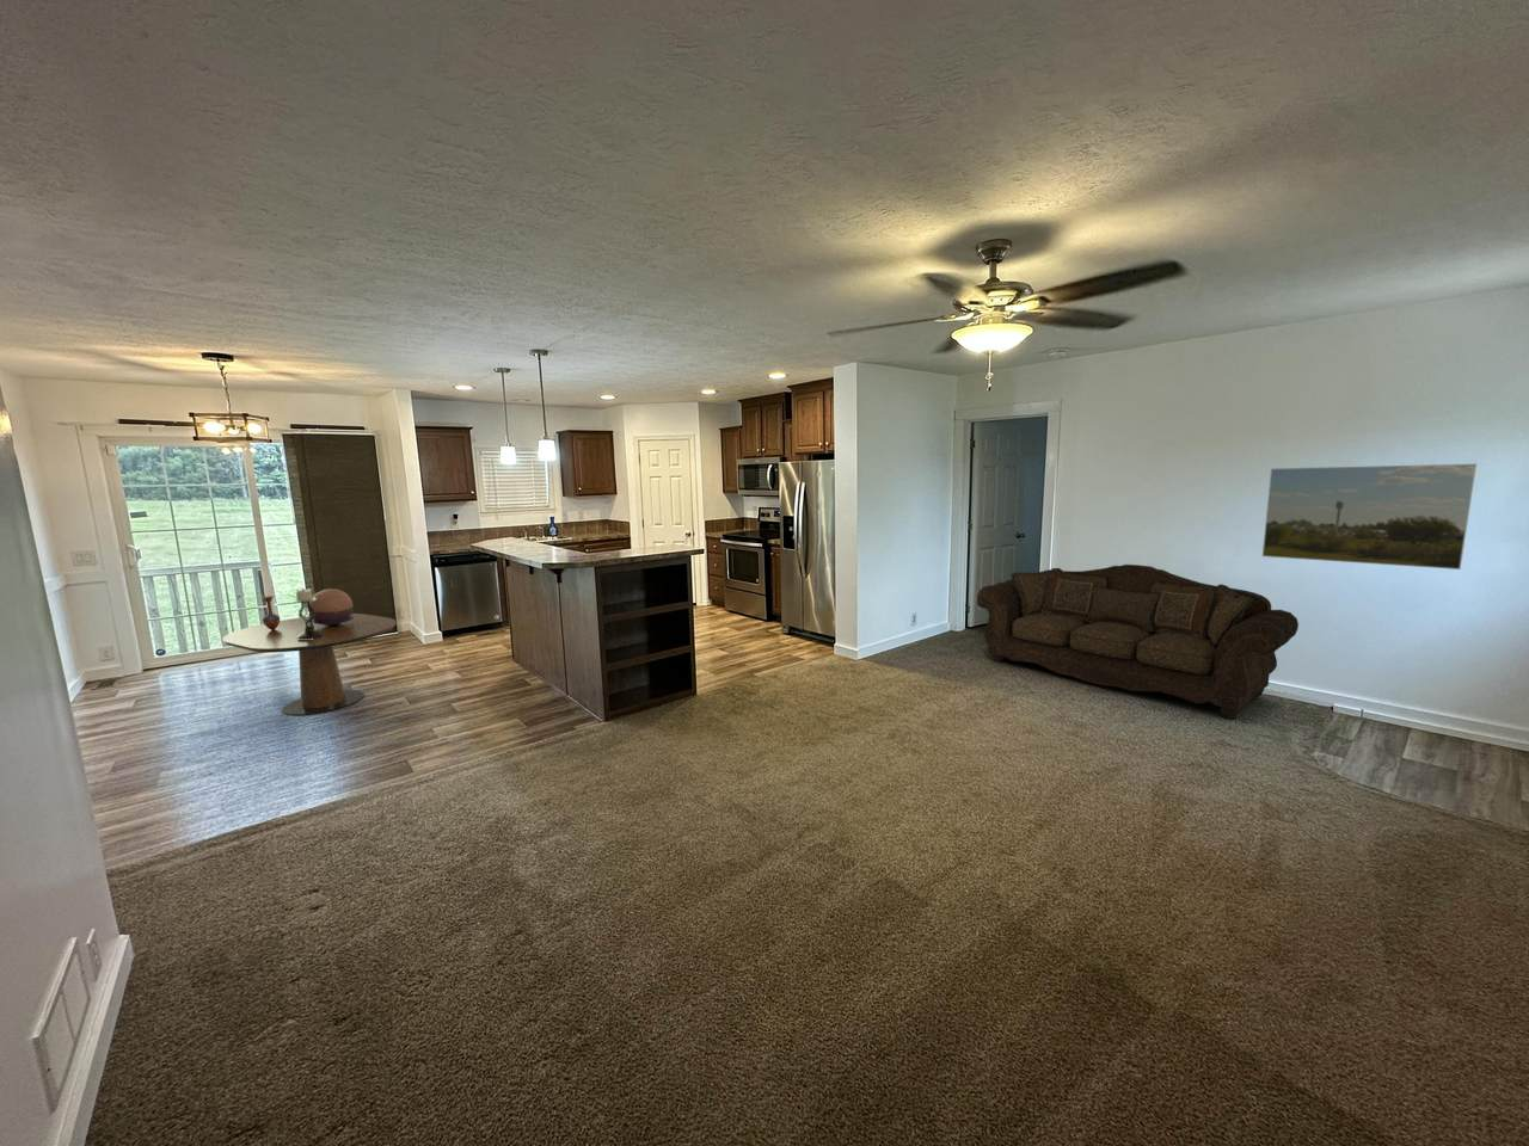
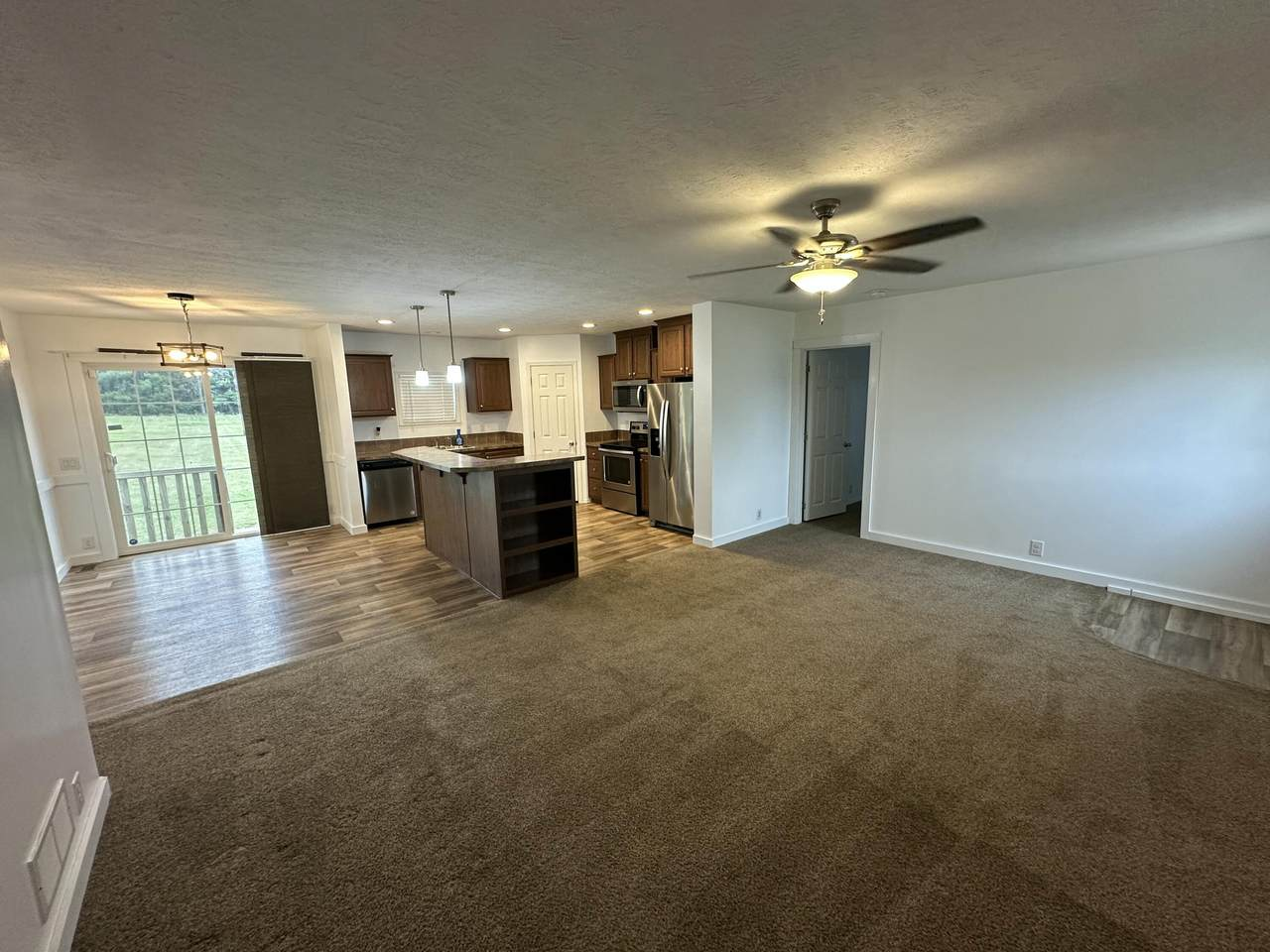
- sofa (1116, 624)
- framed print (1358, 514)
- candle holder (306, 613)
- vase (270, 613)
- dining table (330, 662)
- decorative bowl (330, 607)
